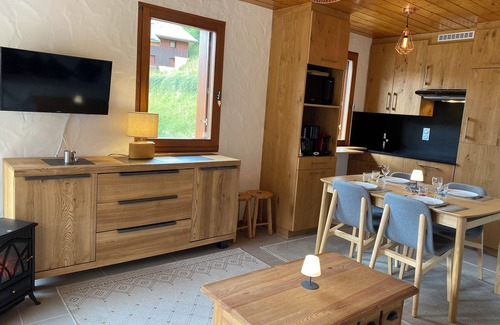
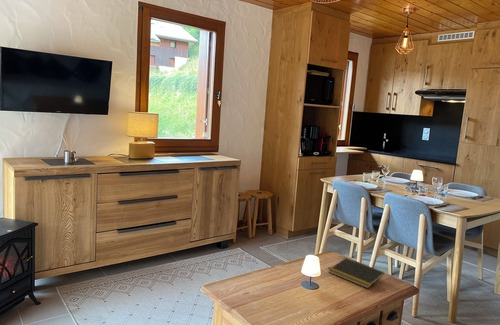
+ notepad (356, 272)
